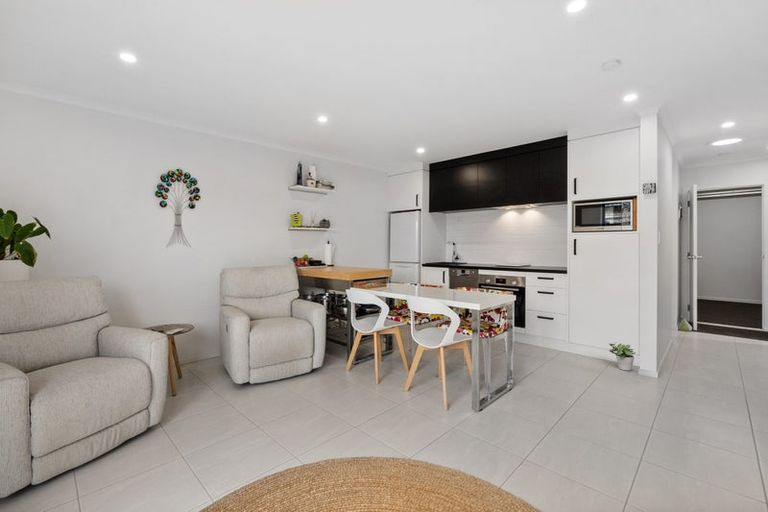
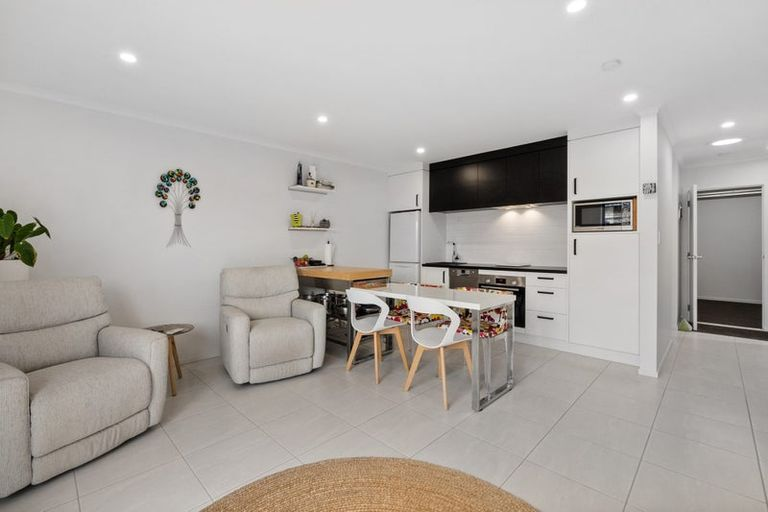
- potted plant (620, 355)
